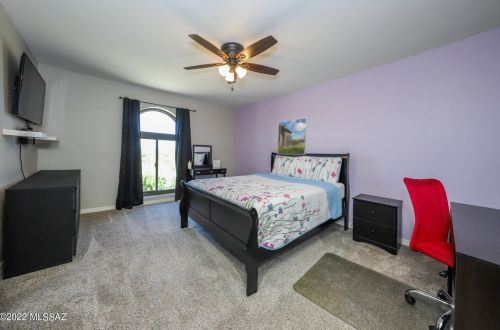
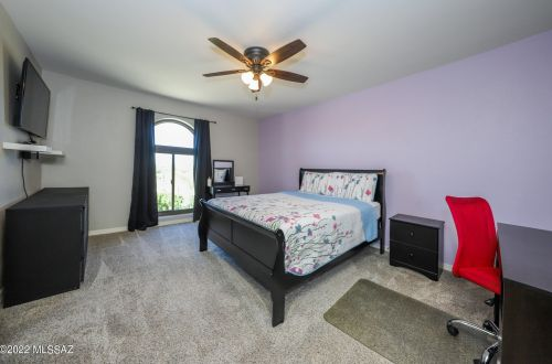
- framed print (291, 137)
